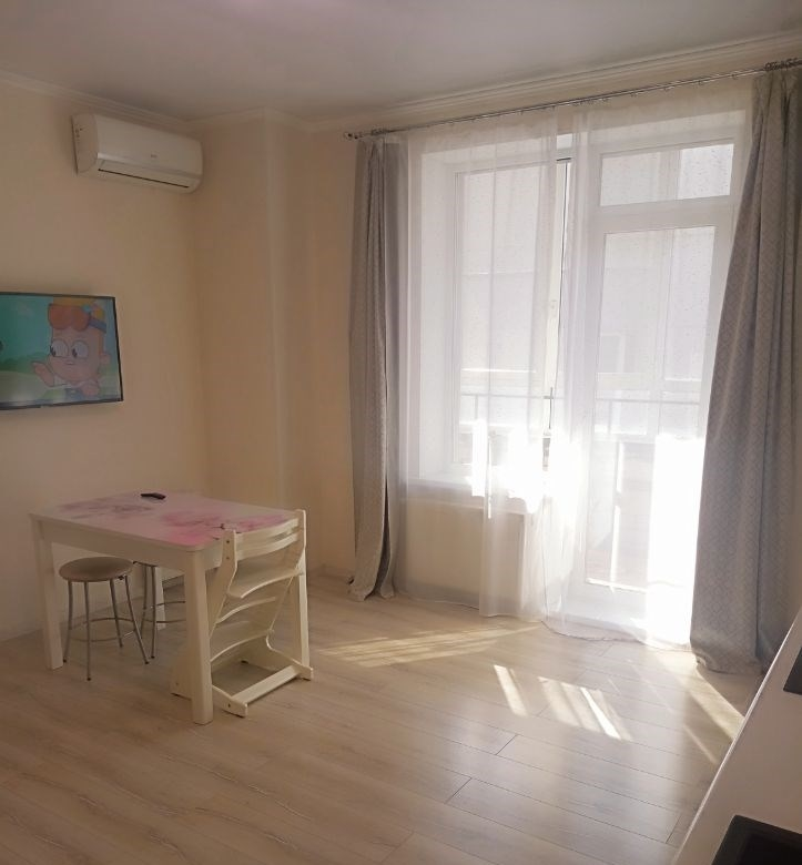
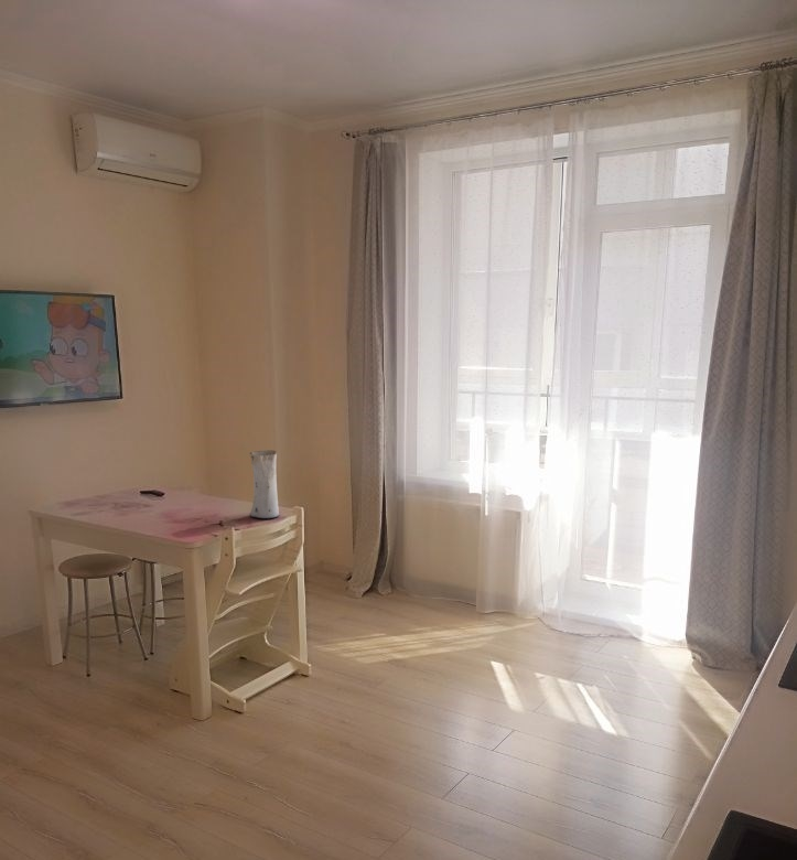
+ vase (263, 484)
